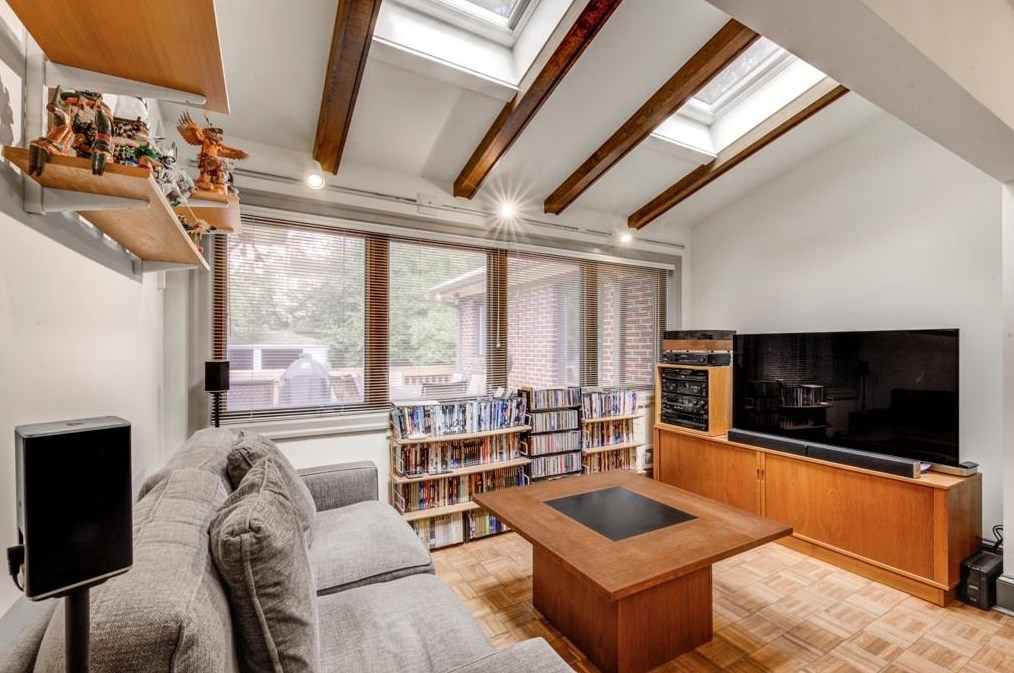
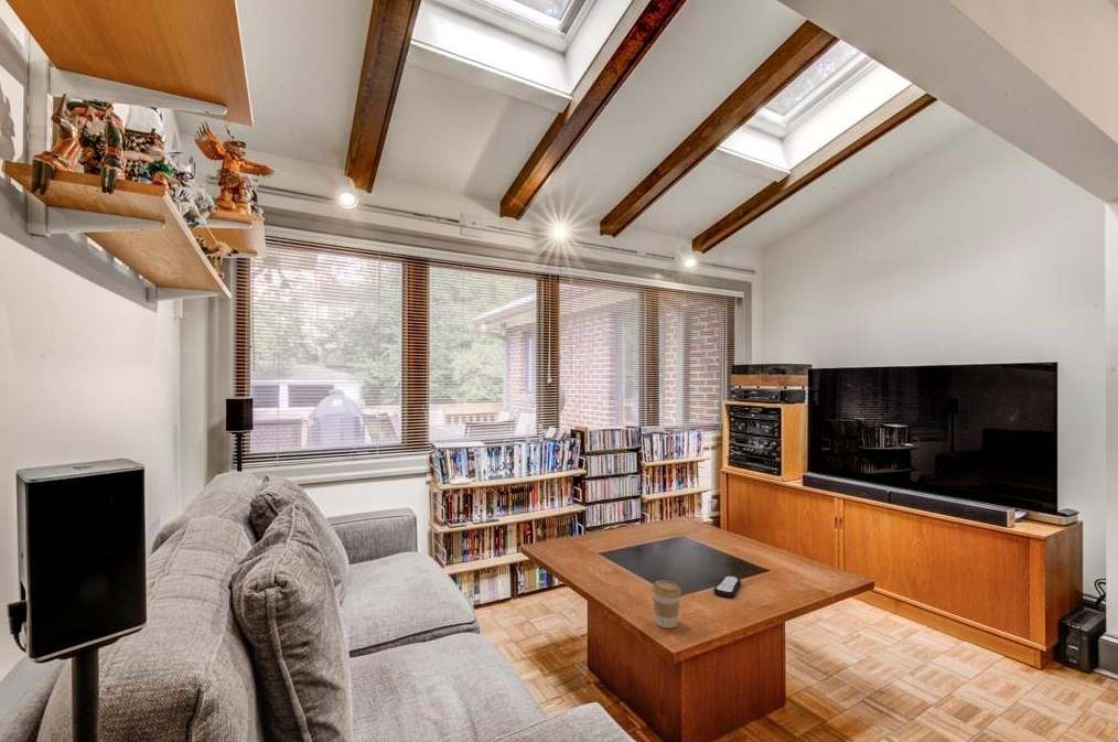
+ remote control (728, 585)
+ coffee cup (666, 603)
